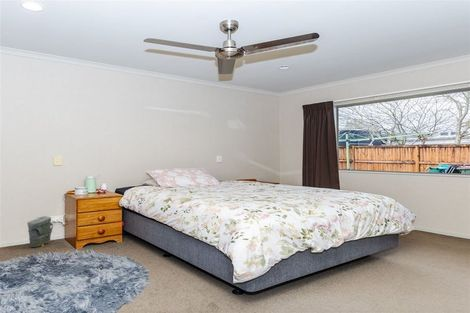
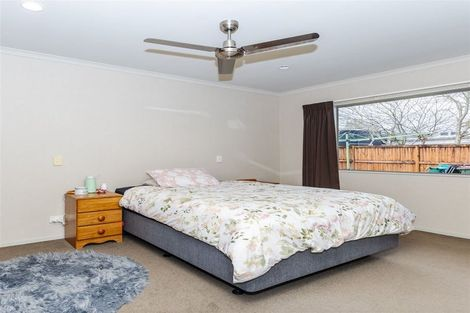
- bag (41, 231)
